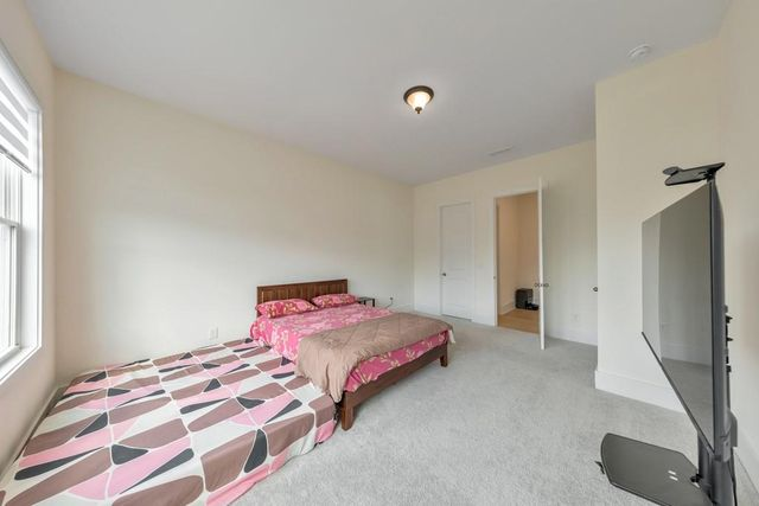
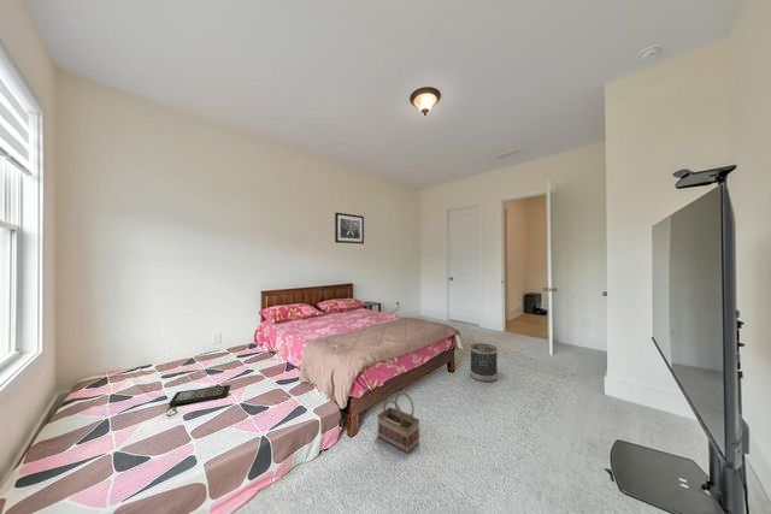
+ wastebasket (482, 361)
+ wall art (349, 229)
+ basket (398, 418)
+ clutch bag (198, 395)
